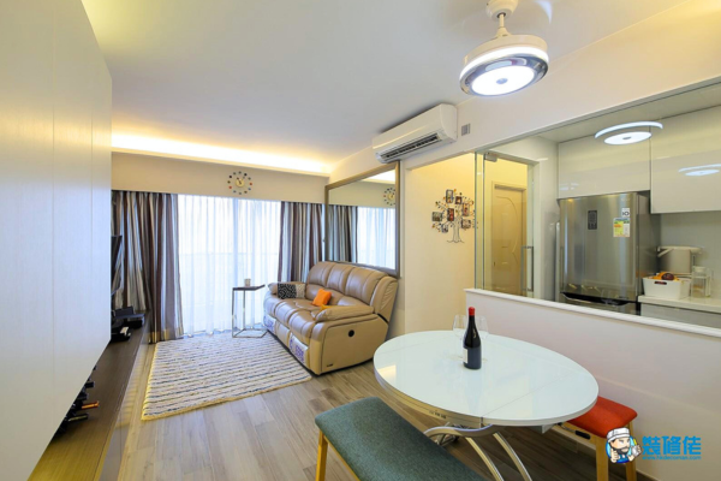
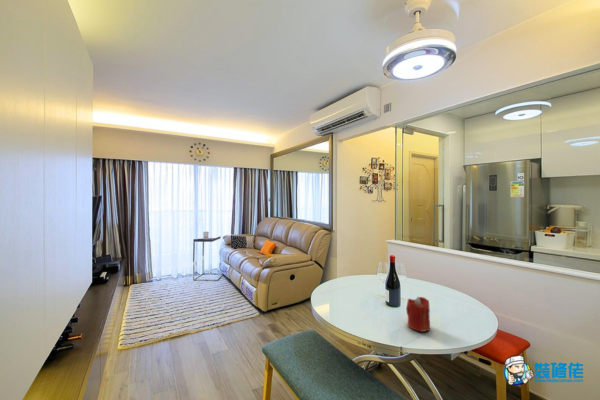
+ candle (418, 311)
